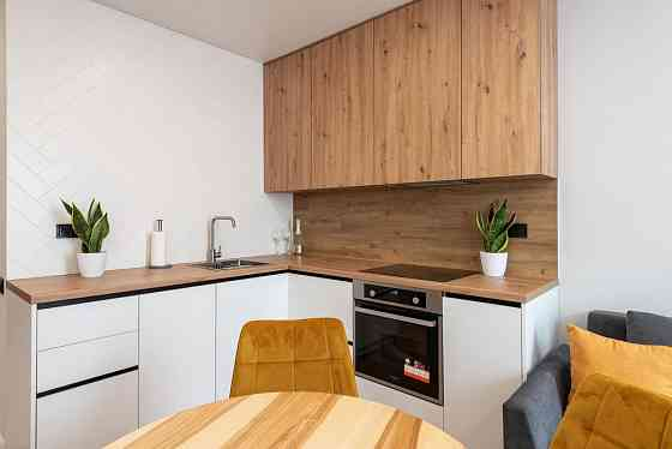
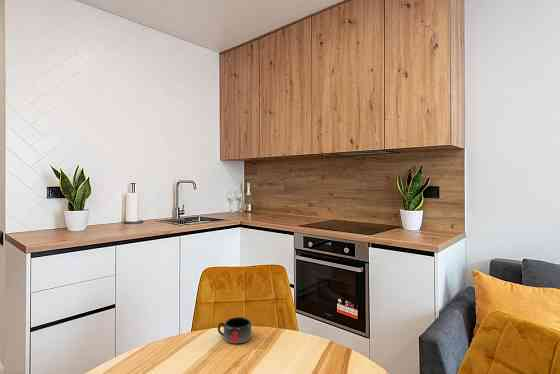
+ mug (234, 329)
